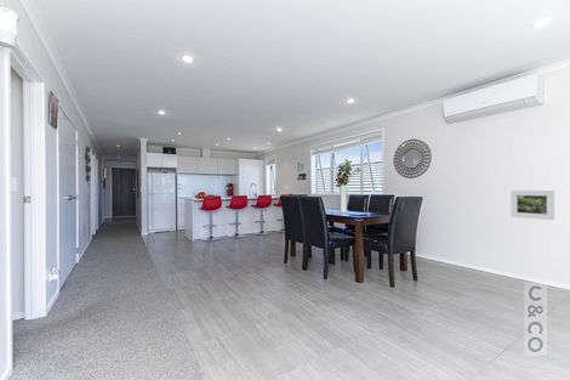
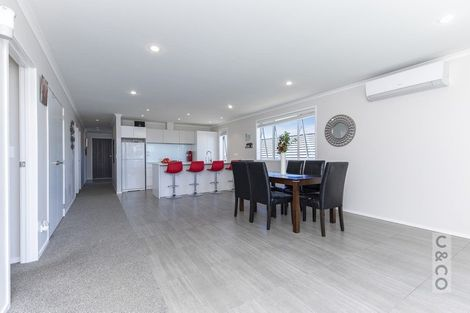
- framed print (531, 204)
